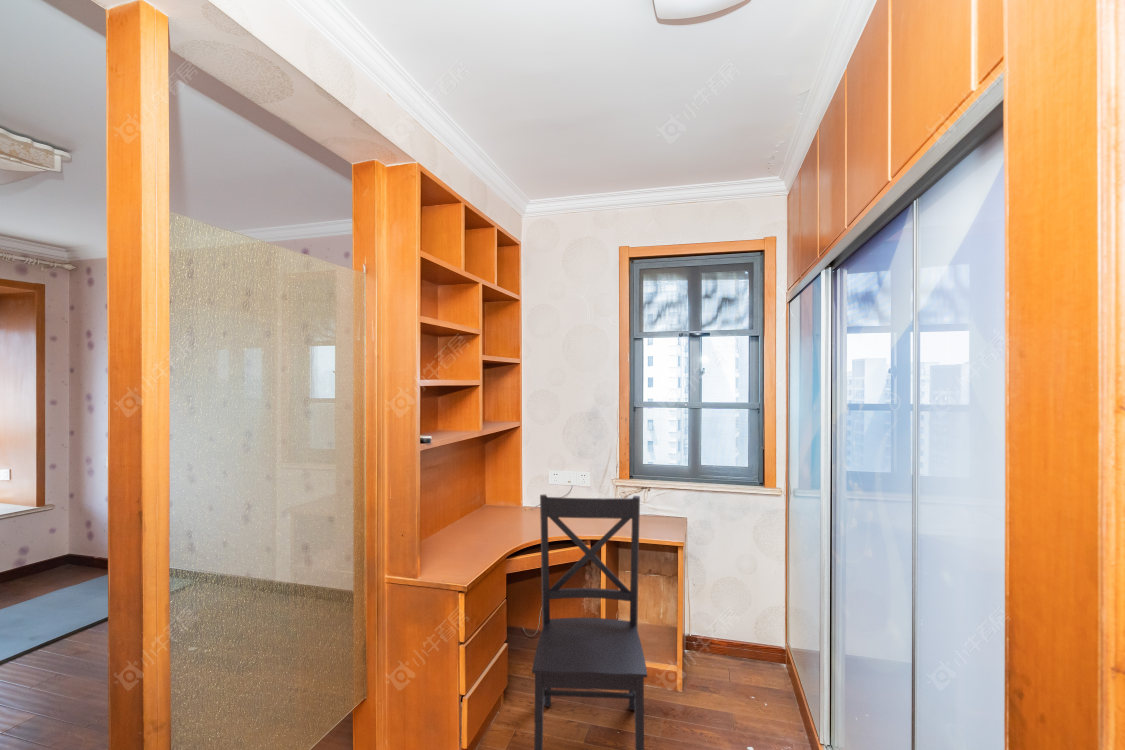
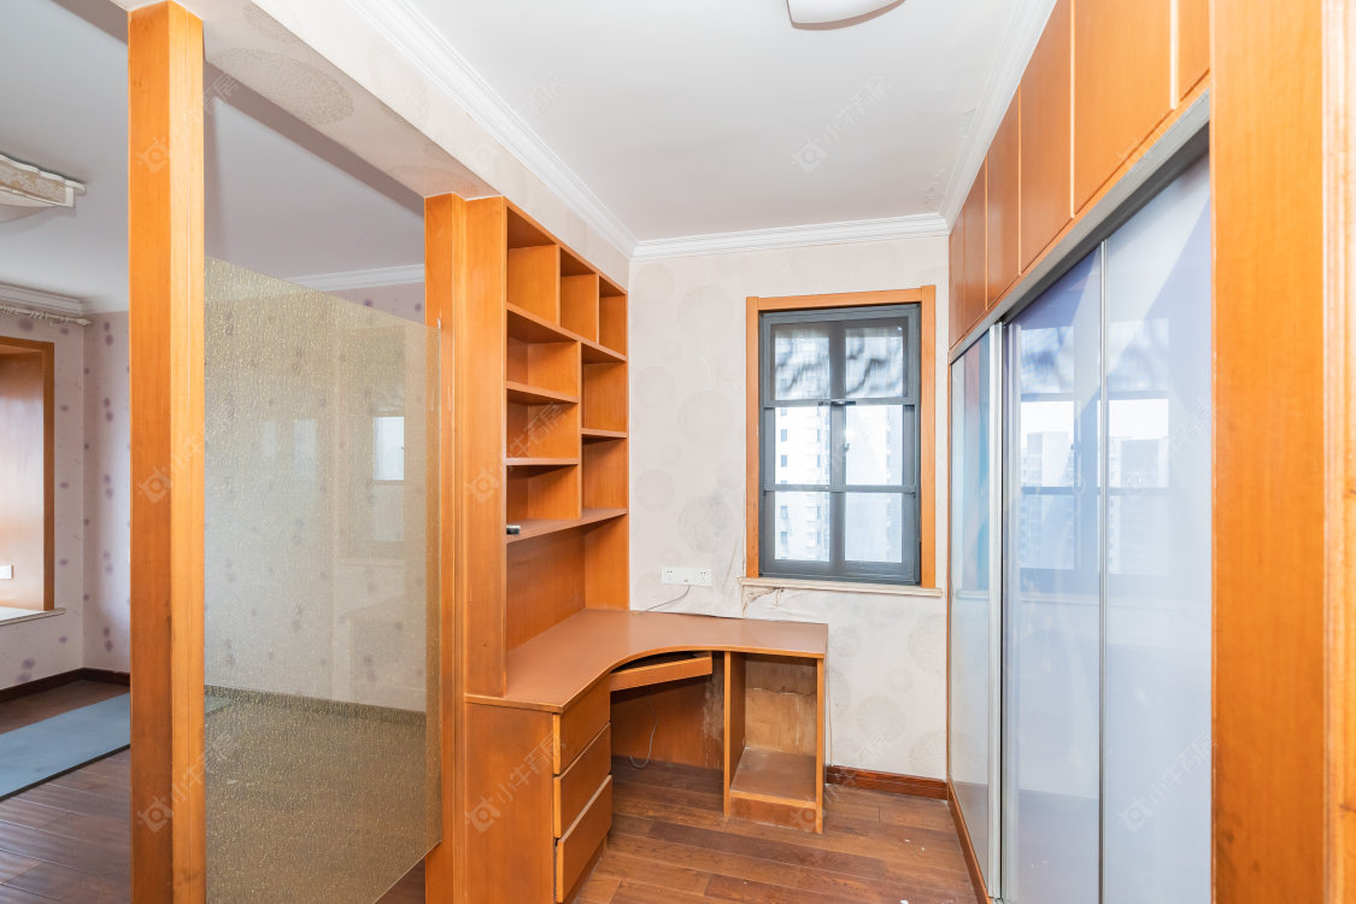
- chair (589, 621)
